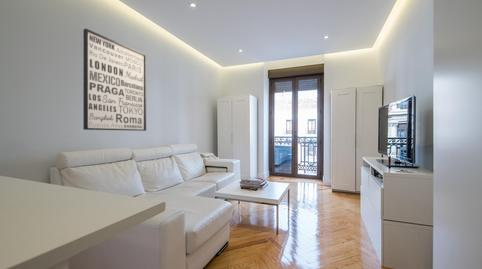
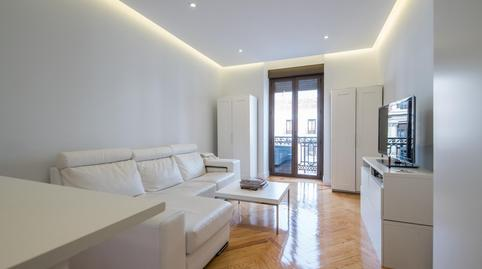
- wall art (119, 87)
